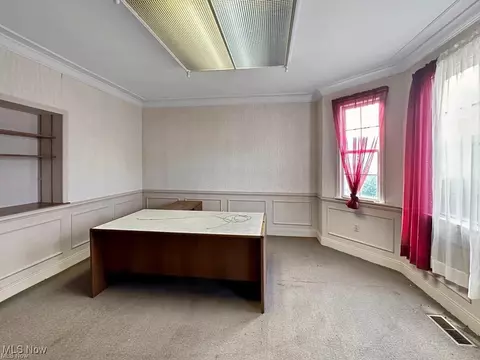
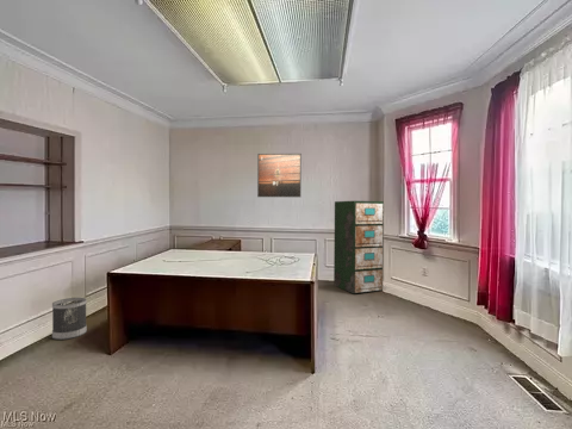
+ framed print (279, 175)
+ filing cabinet (358, 244)
+ wastebasket (69, 317)
